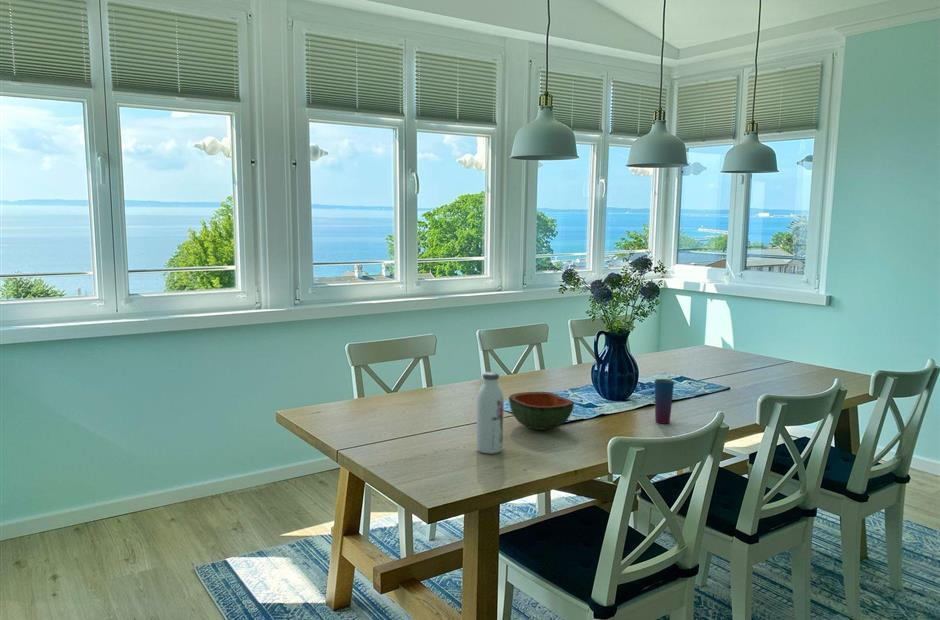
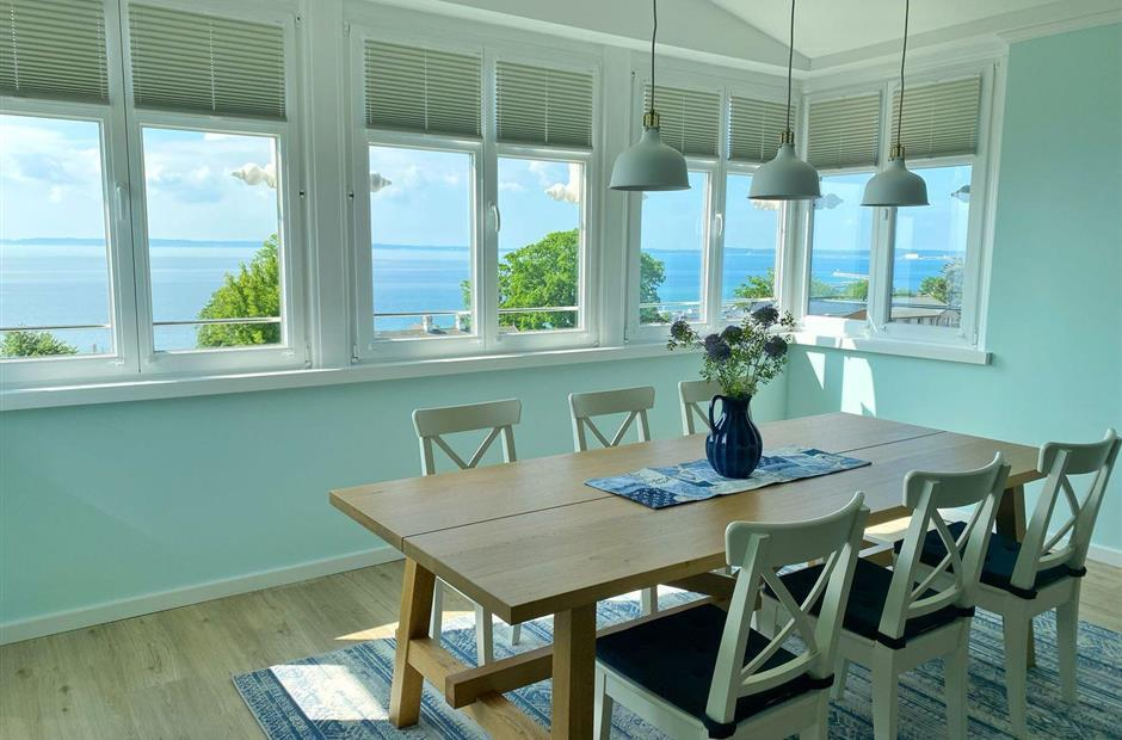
- cup (663, 401)
- bowl (539, 413)
- water bottle (490, 411)
